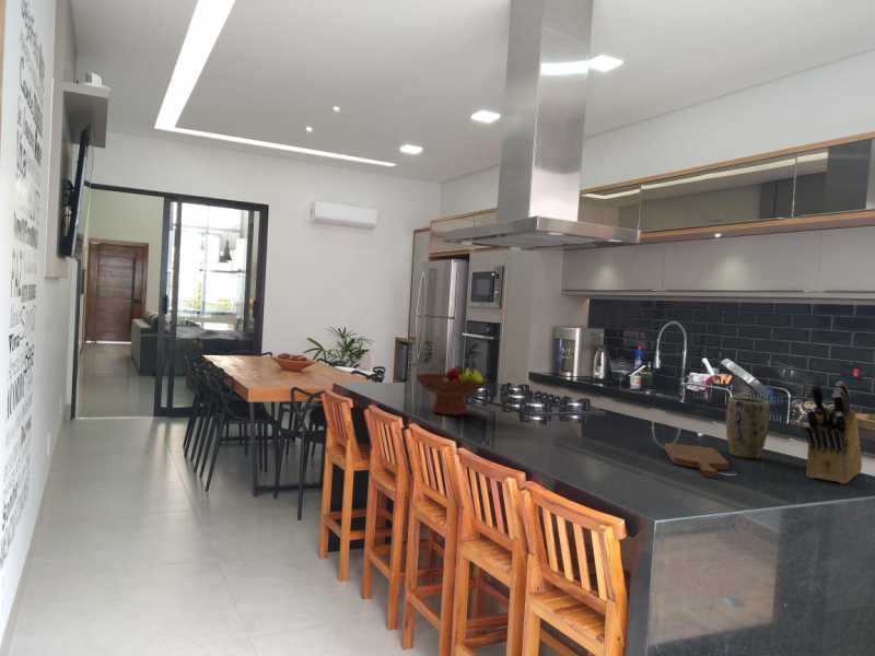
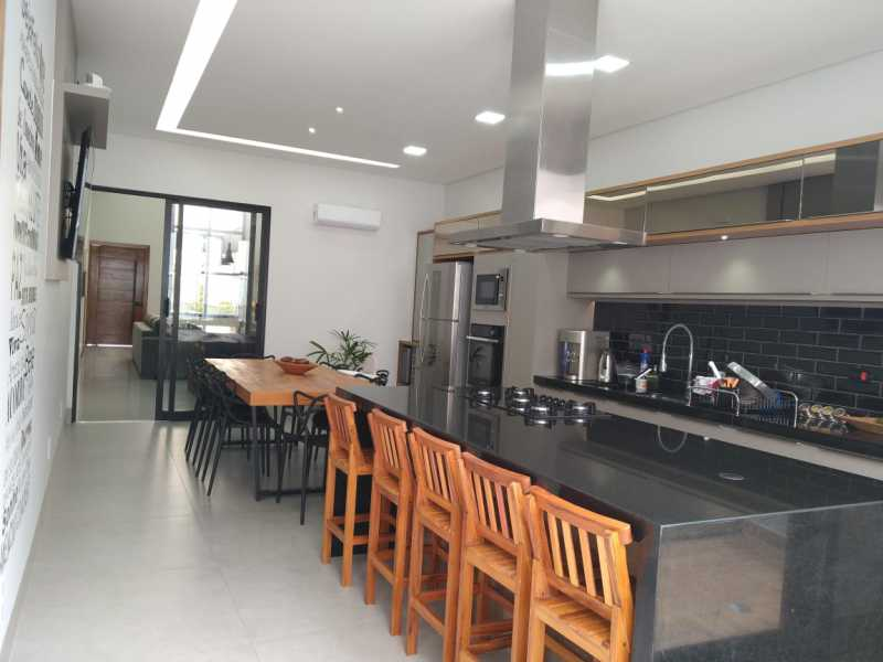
- fruit bowl (450, 388)
- knife block (835, 427)
- cutting board (698, 459)
- plant pot (746, 427)
